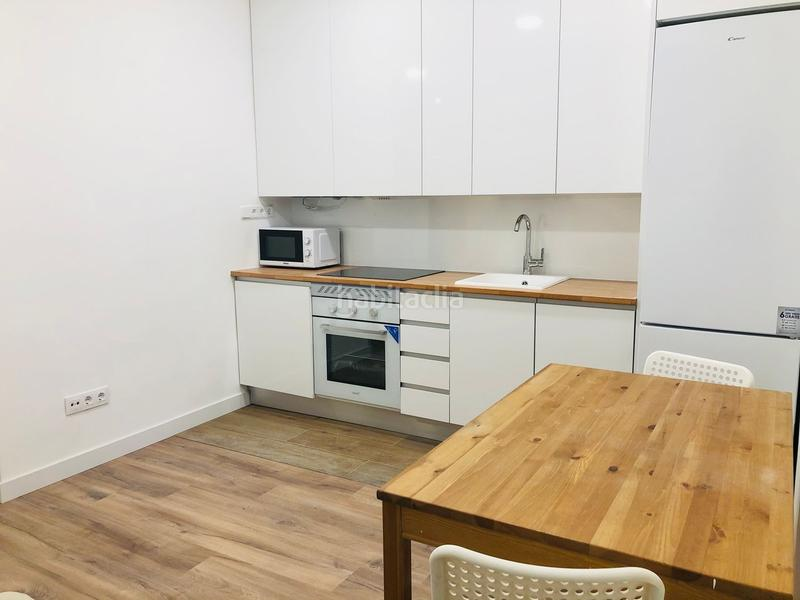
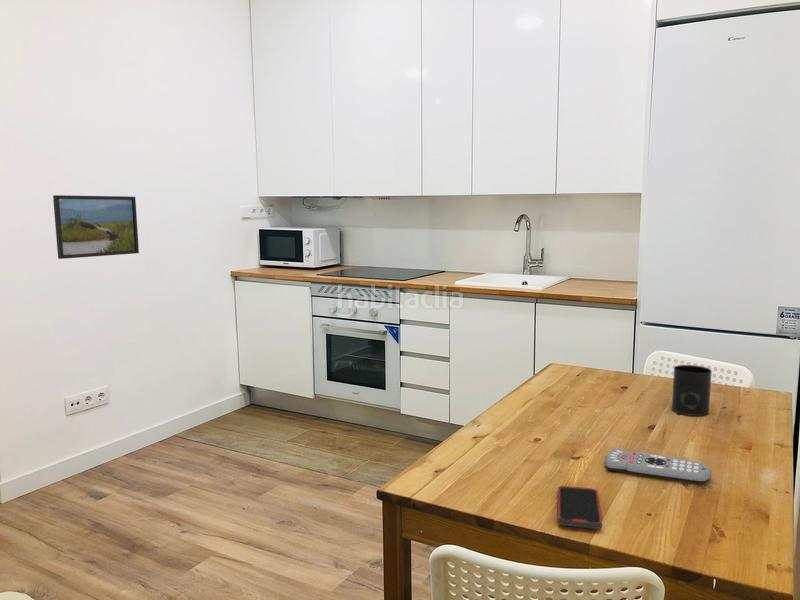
+ remote control (656, 466)
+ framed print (98, 226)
+ smartphone (578, 505)
+ mug (691, 388)
